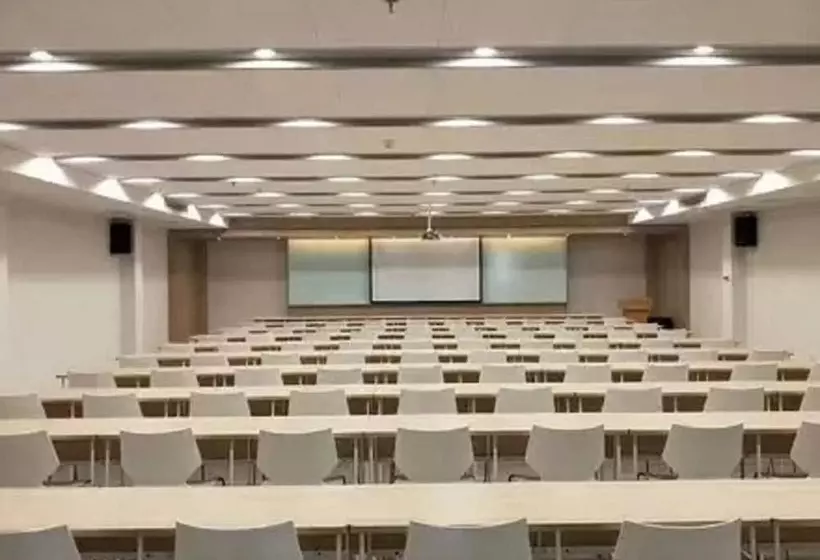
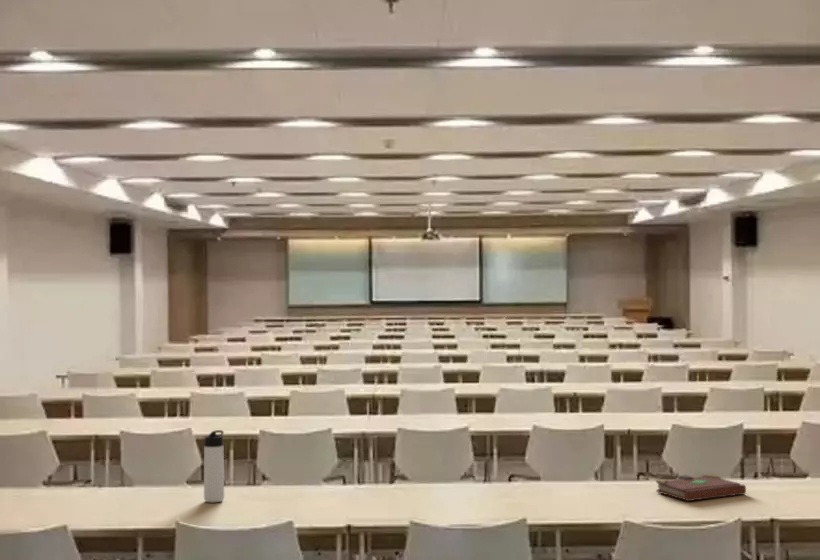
+ book (700, 486)
+ thermos bottle (215, 465)
